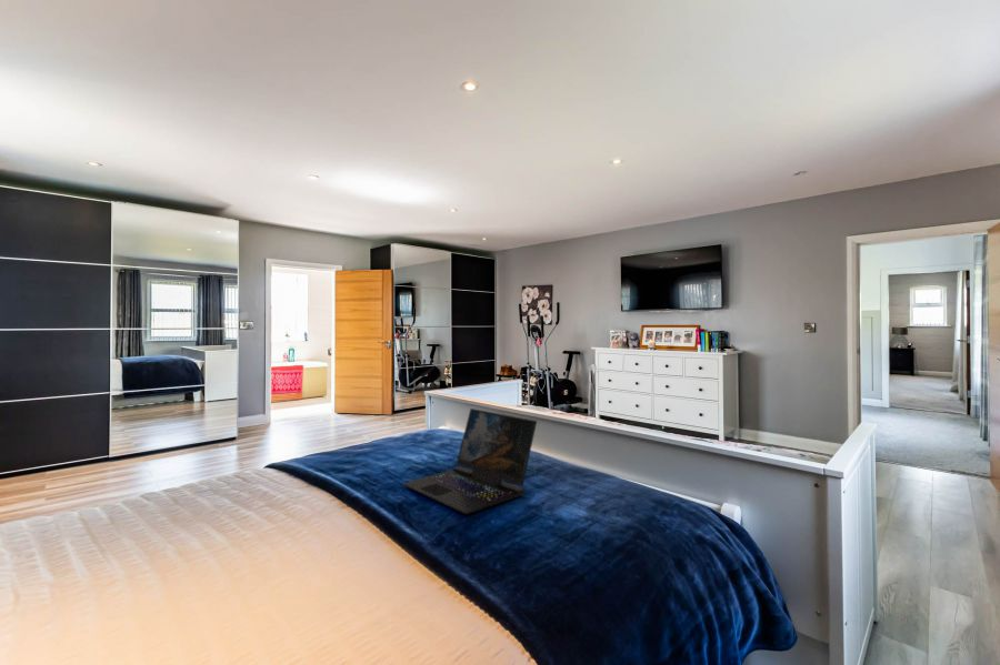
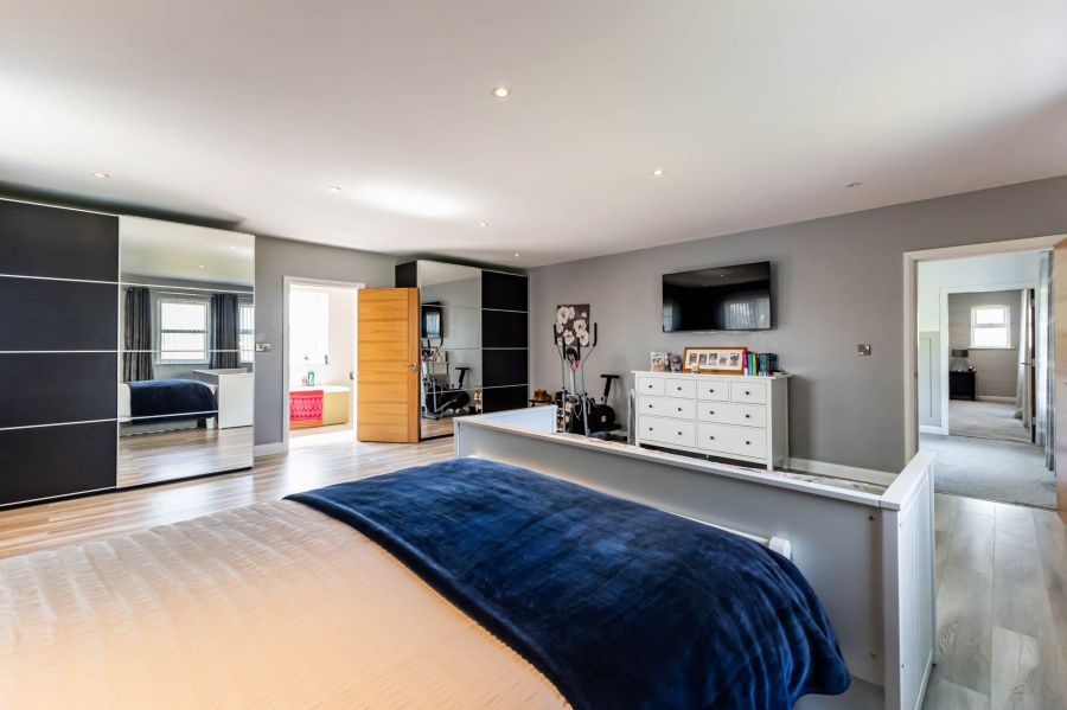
- laptop (469, 454)
